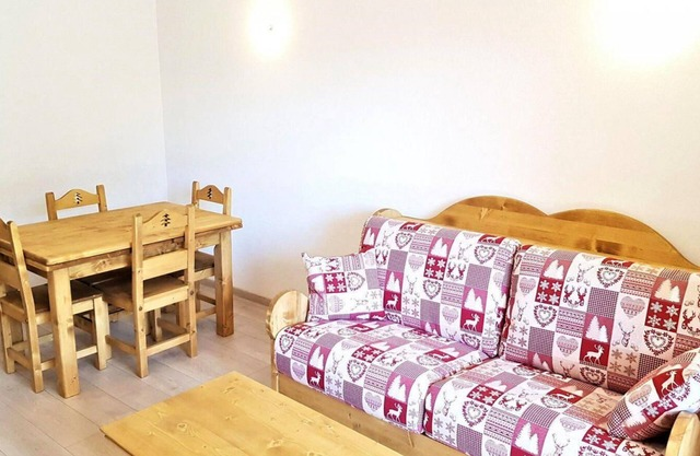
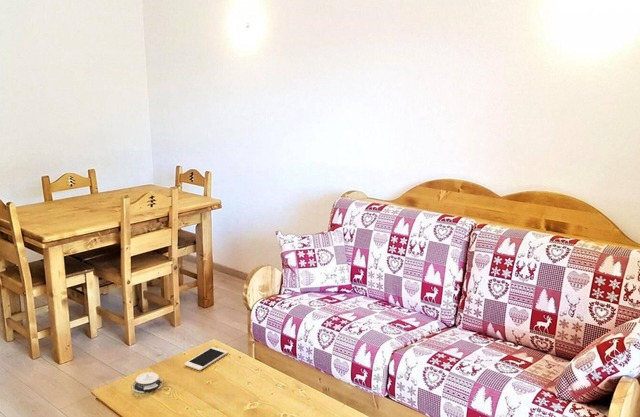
+ cell phone (206, 358)
+ architectural model (147, 378)
